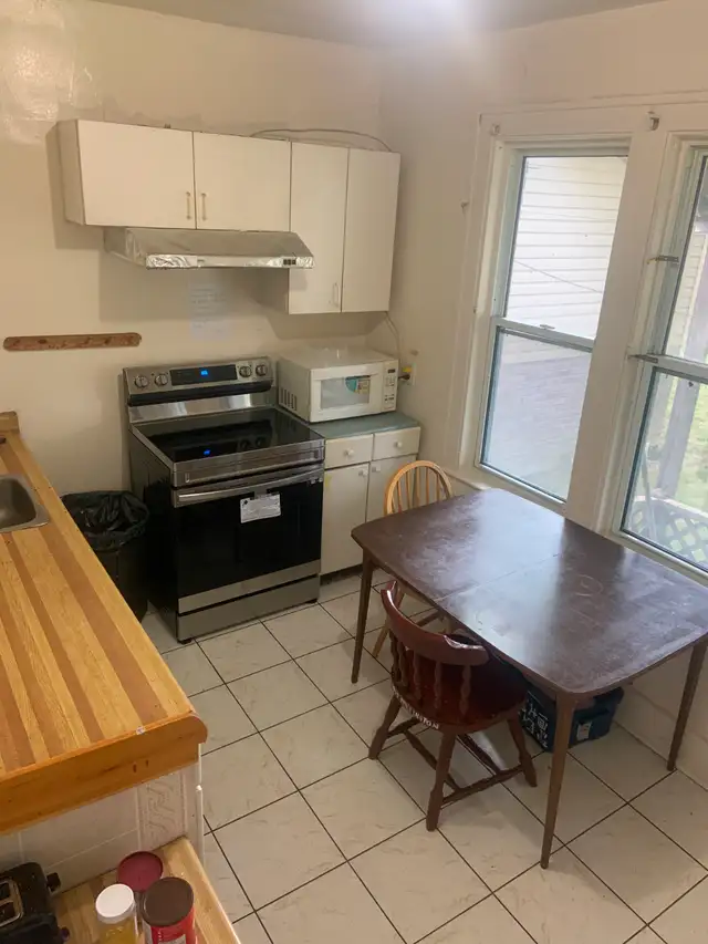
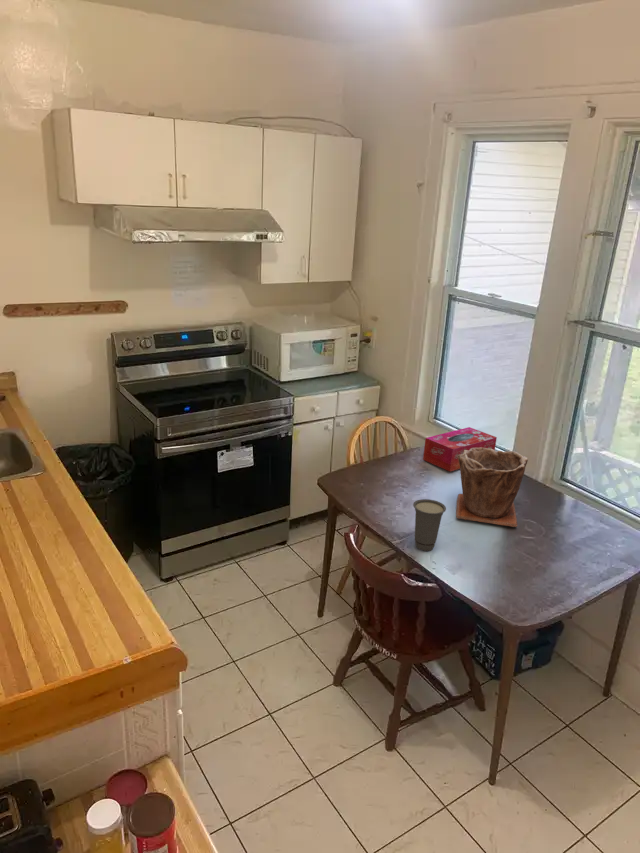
+ cup (427, 526)
+ plant pot (490, 482)
+ tissue box (460, 448)
